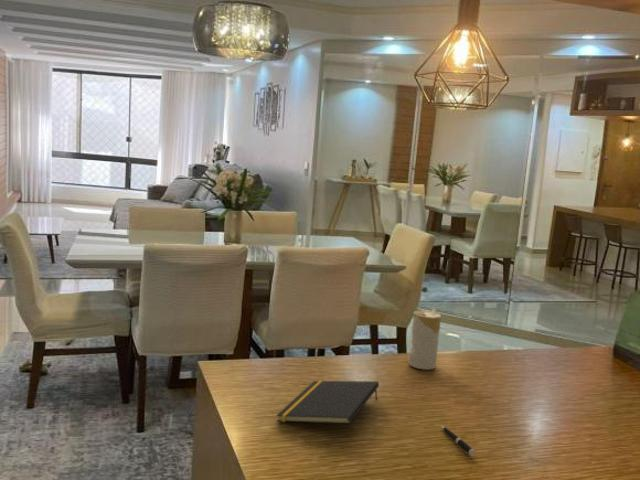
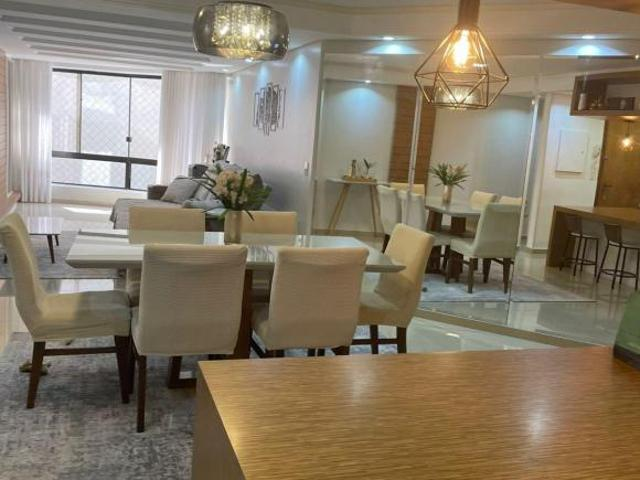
- candle (424, 339)
- pen (456, 437)
- notepad (330, 400)
